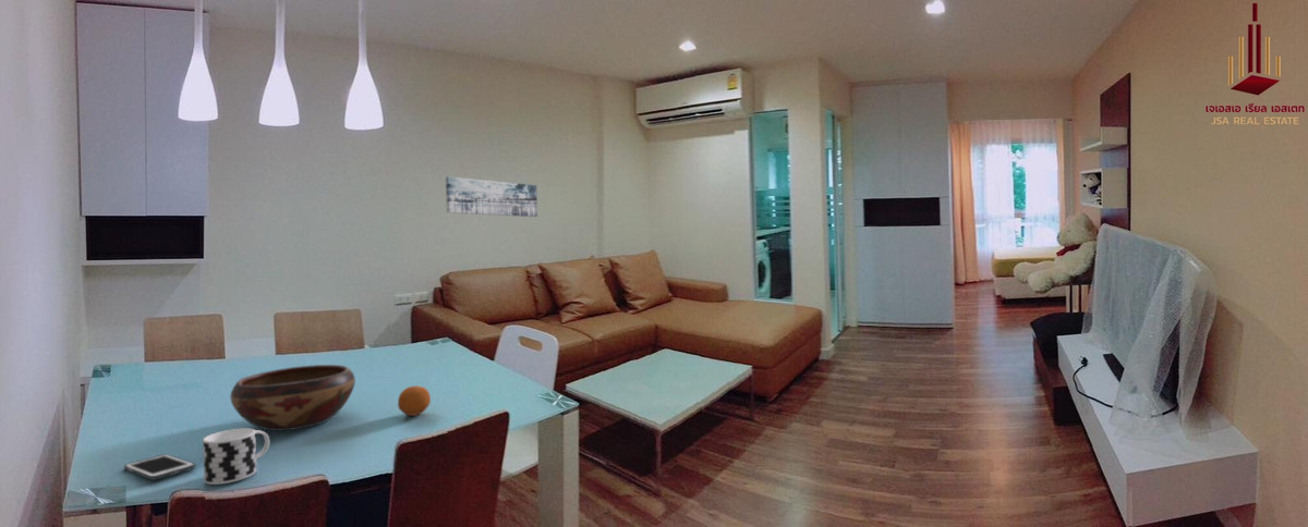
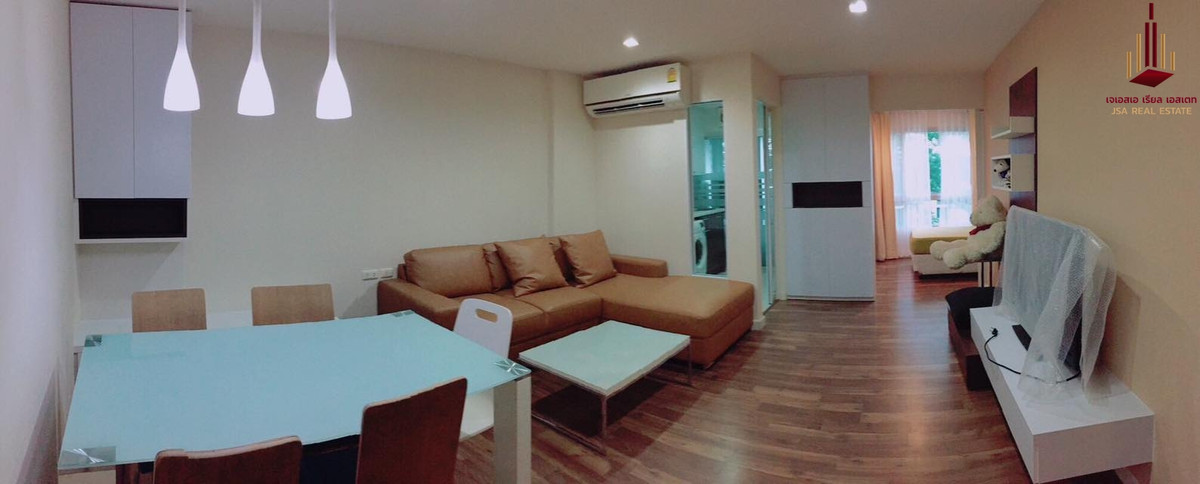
- decorative bowl (295, 397)
- fruit (414, 401)
- cup (238, 453)
- wall art (494, 197)
- cell phone (159, 466)
